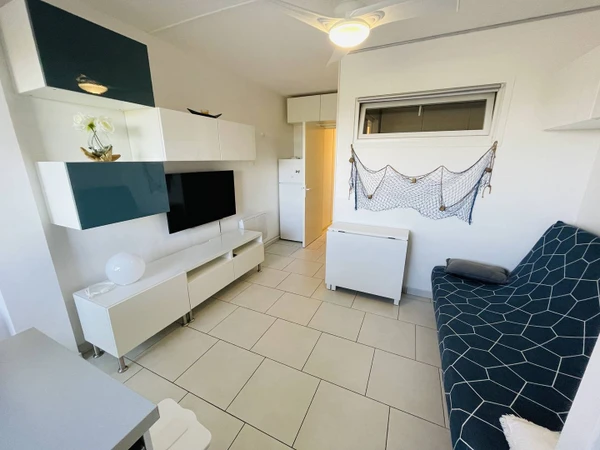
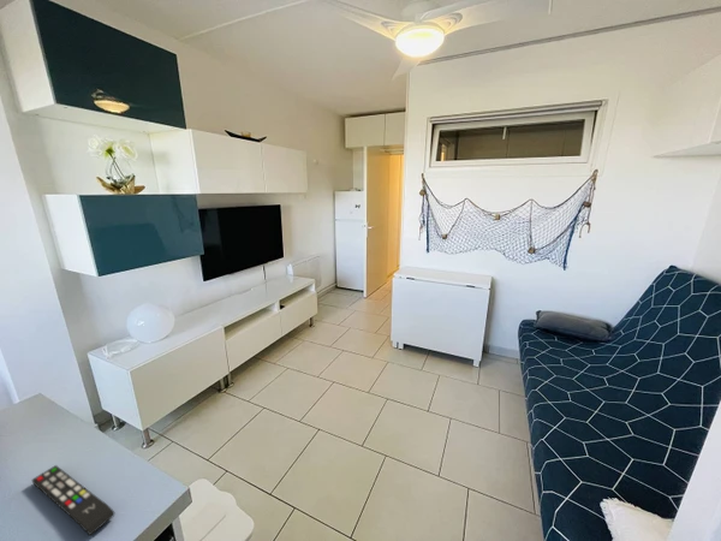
+ remote control (71, 497)
